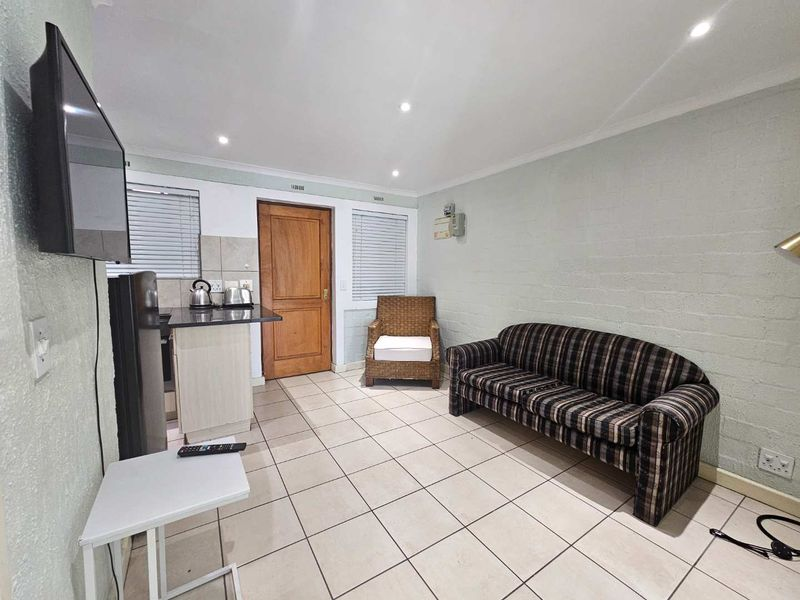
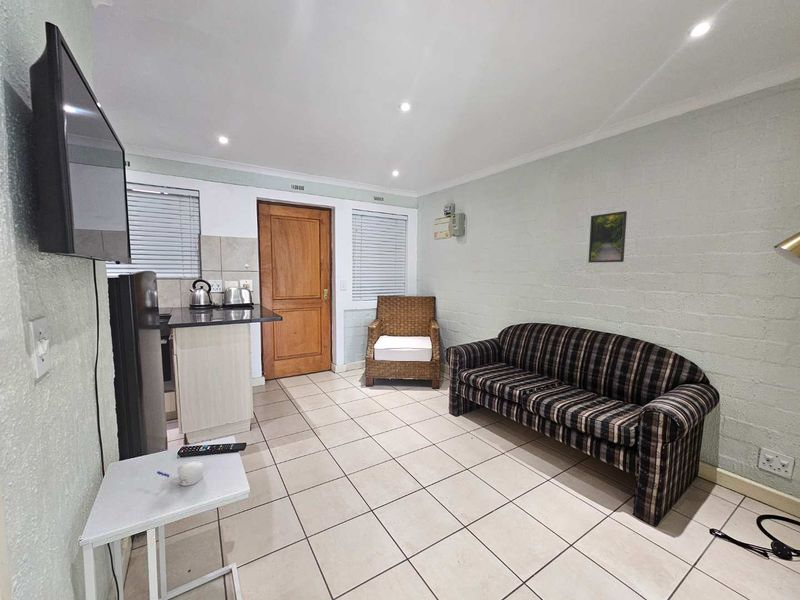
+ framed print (606, 238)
+ mug (183, 472)
